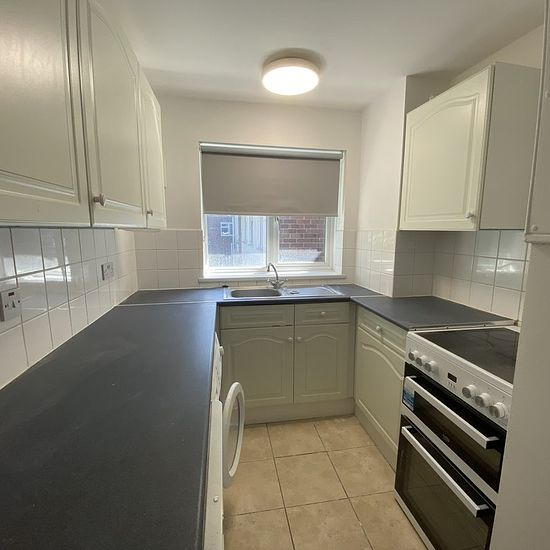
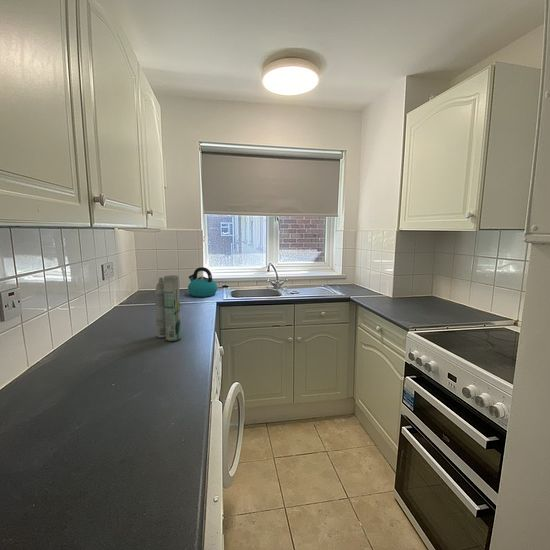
+ kettle (201, 280)
+ aerosol can (167, 307)
